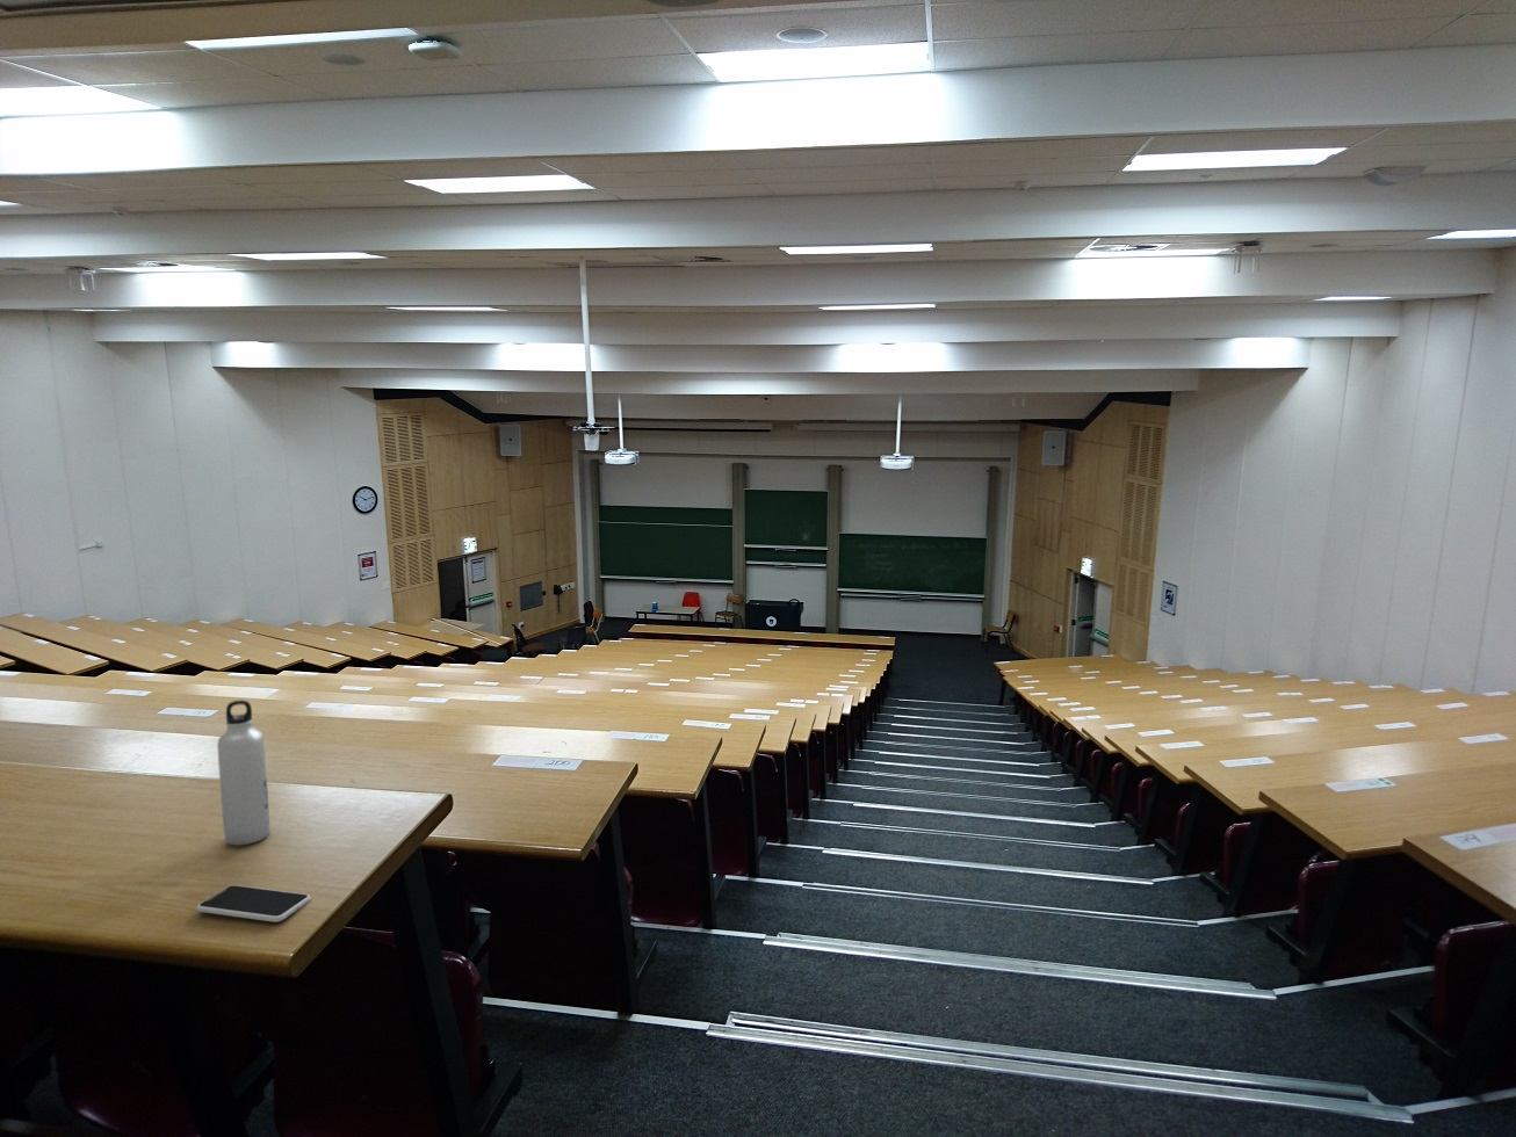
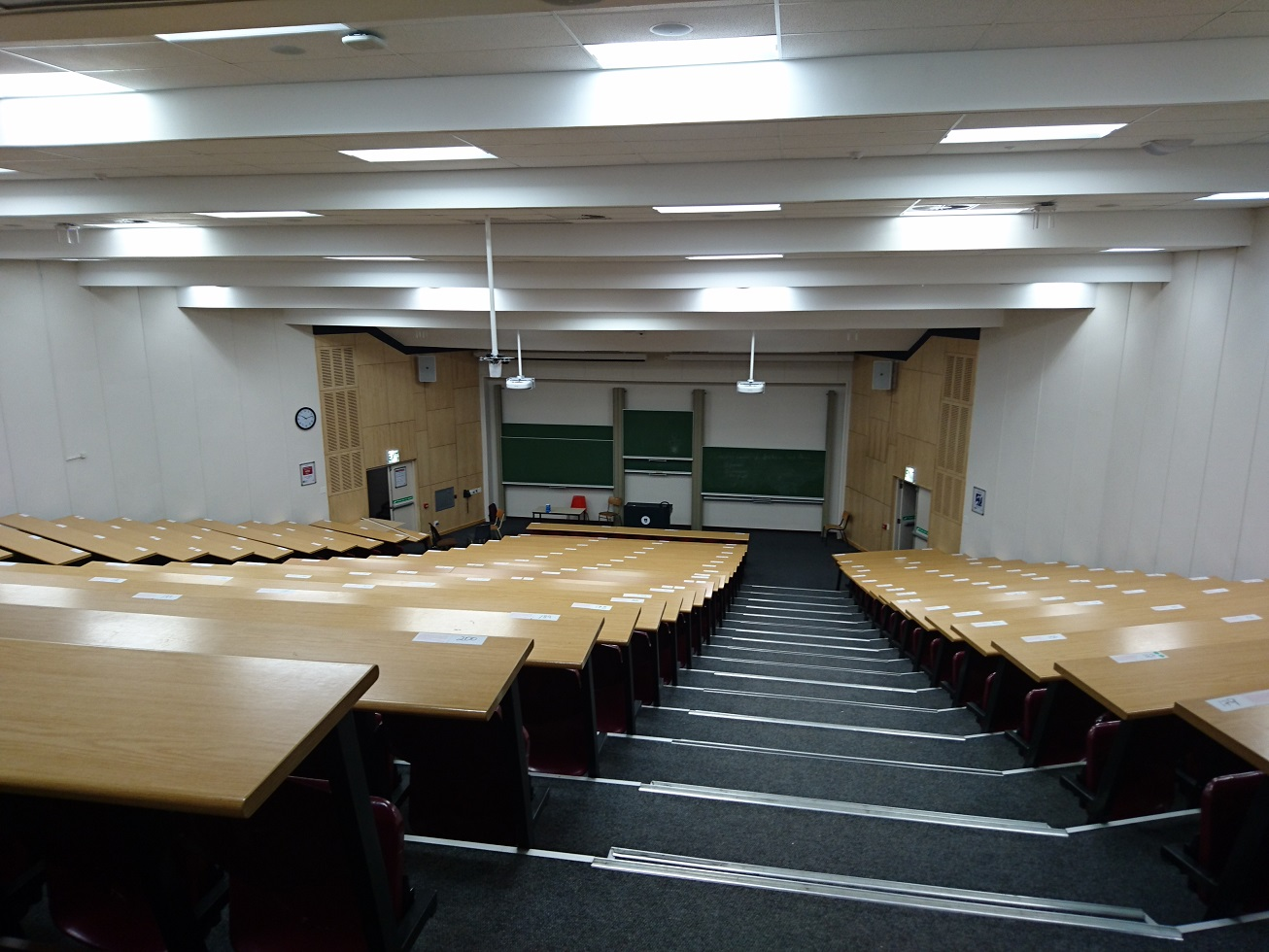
- smartphone (254, 903)
- water bottle (243, 769)
